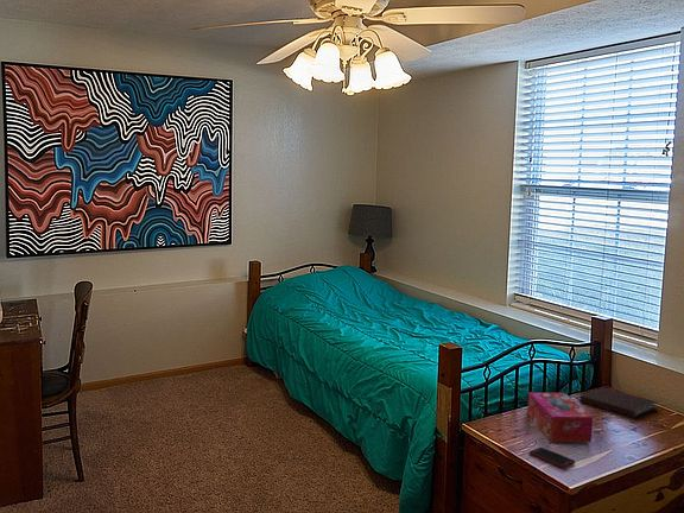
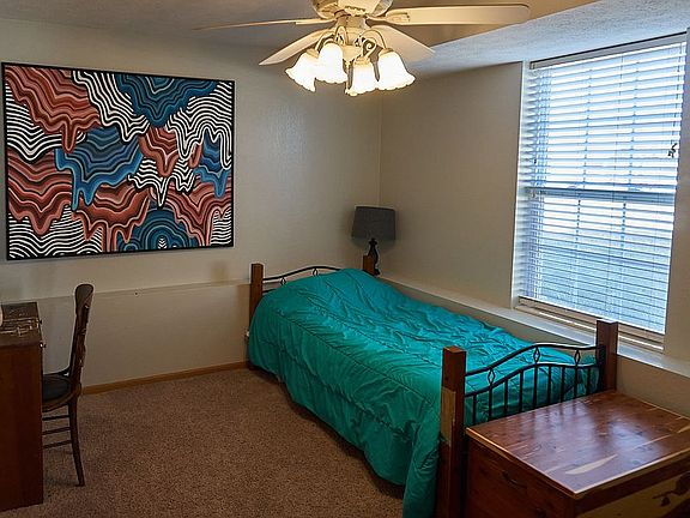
- notebook (618, 401)
- cell phone (551, 457)
- tissue box (558, 416)
